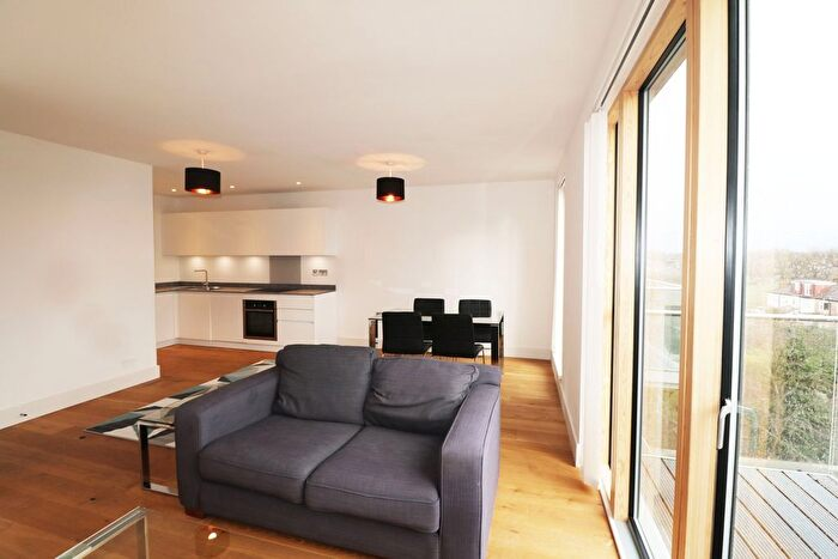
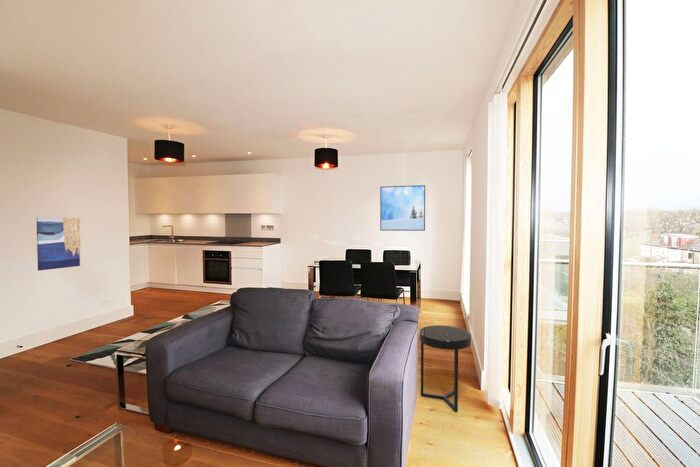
+ side table (454, 365)
+ wall art (59, 242)
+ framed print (402, 208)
